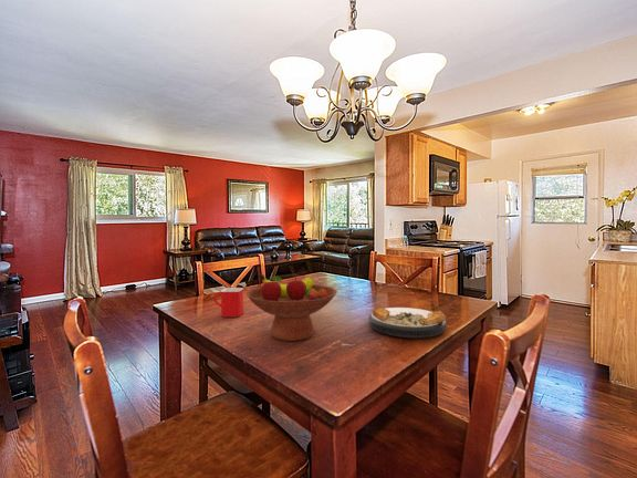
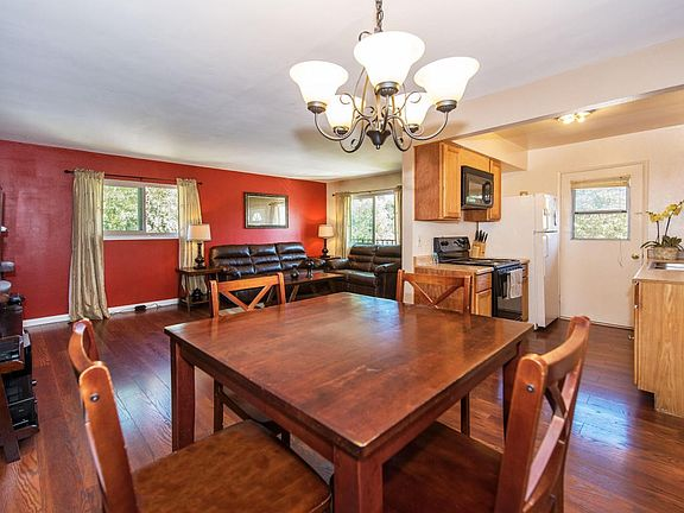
- plate (406, 318)
- fruit bowl (292, 304)
- mug (228, 302)
